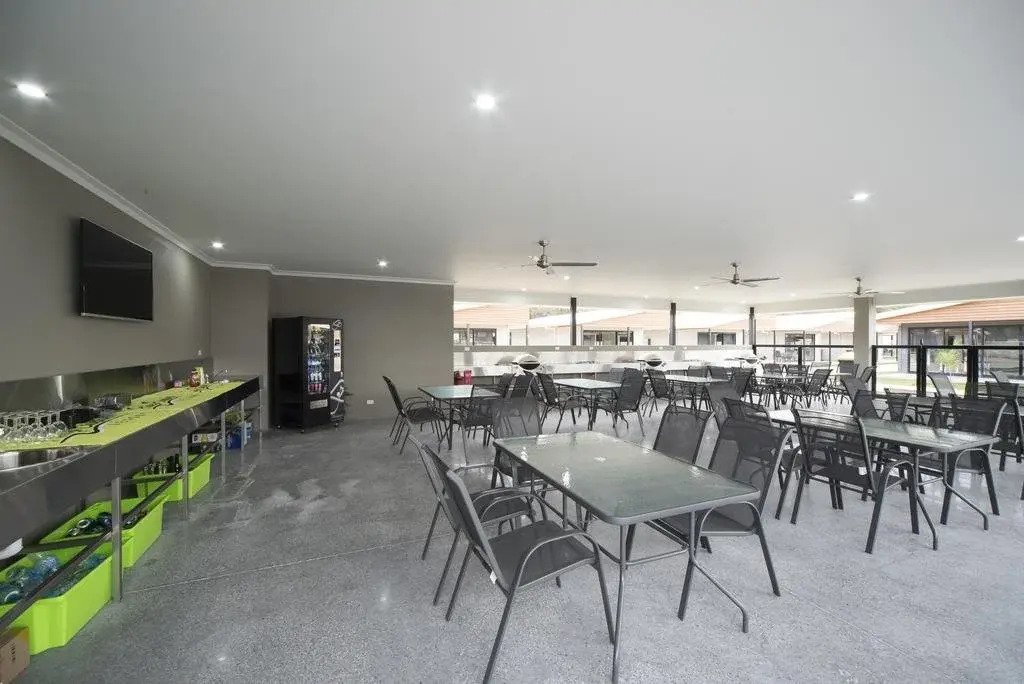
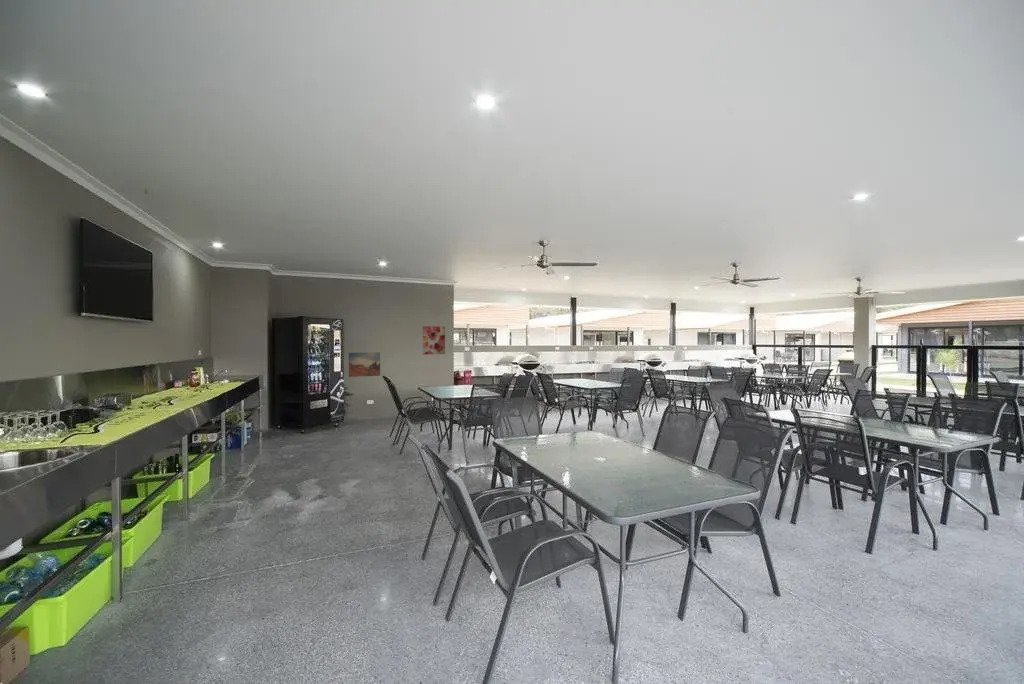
+ wall art (433, 340)
+ wall art (364, 364)
